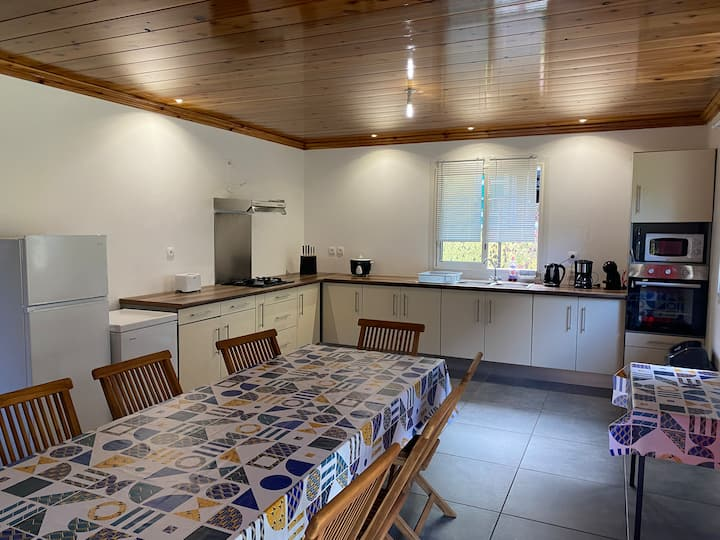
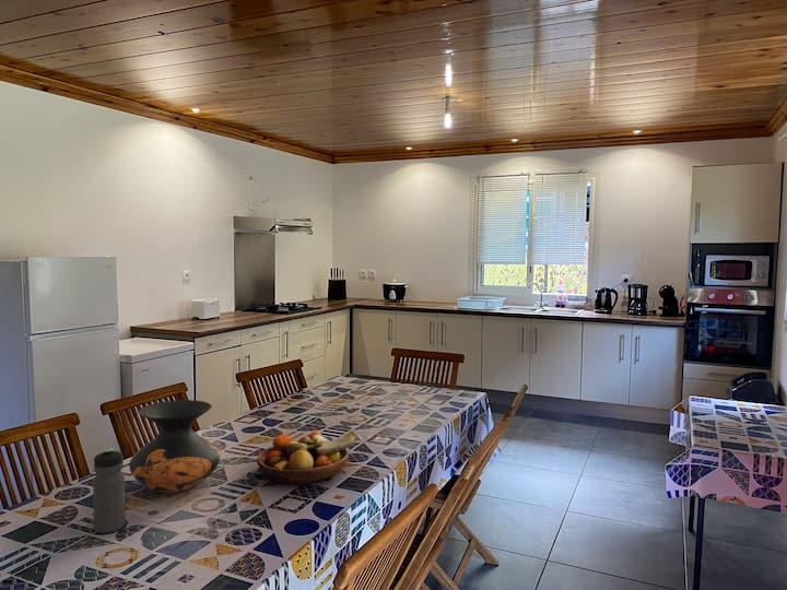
+ vase (176, 446)
+ water bottle (108, 487)
+ fruit bowl (304, 450)
